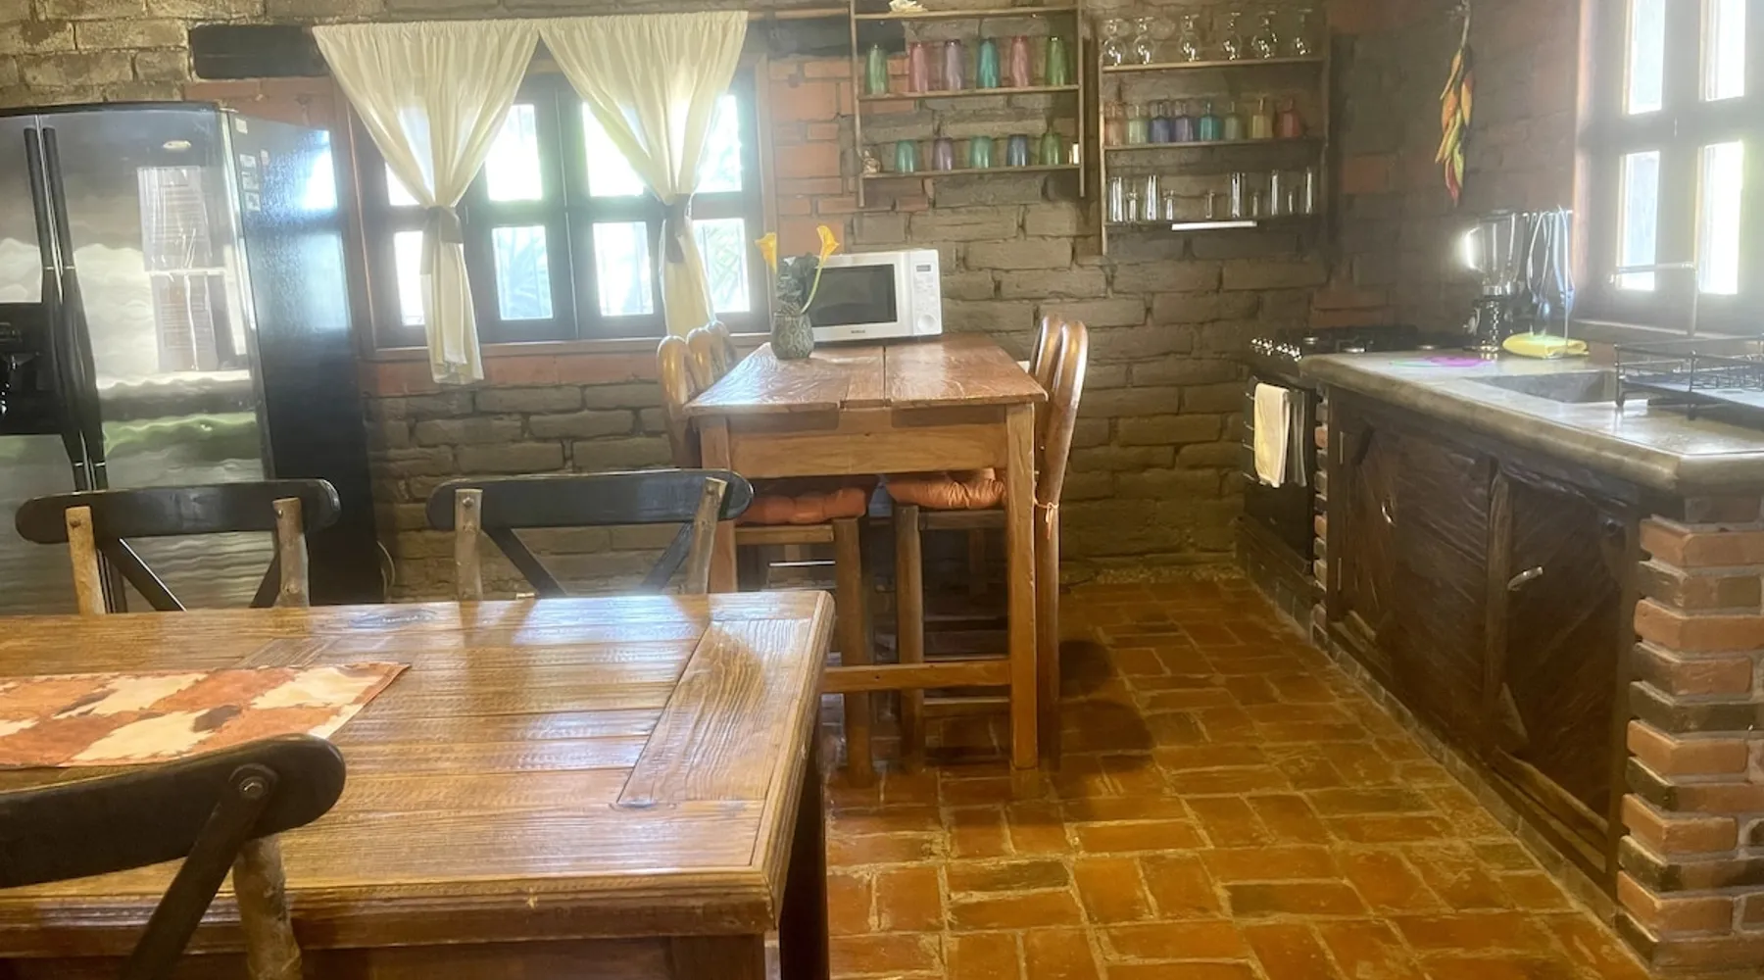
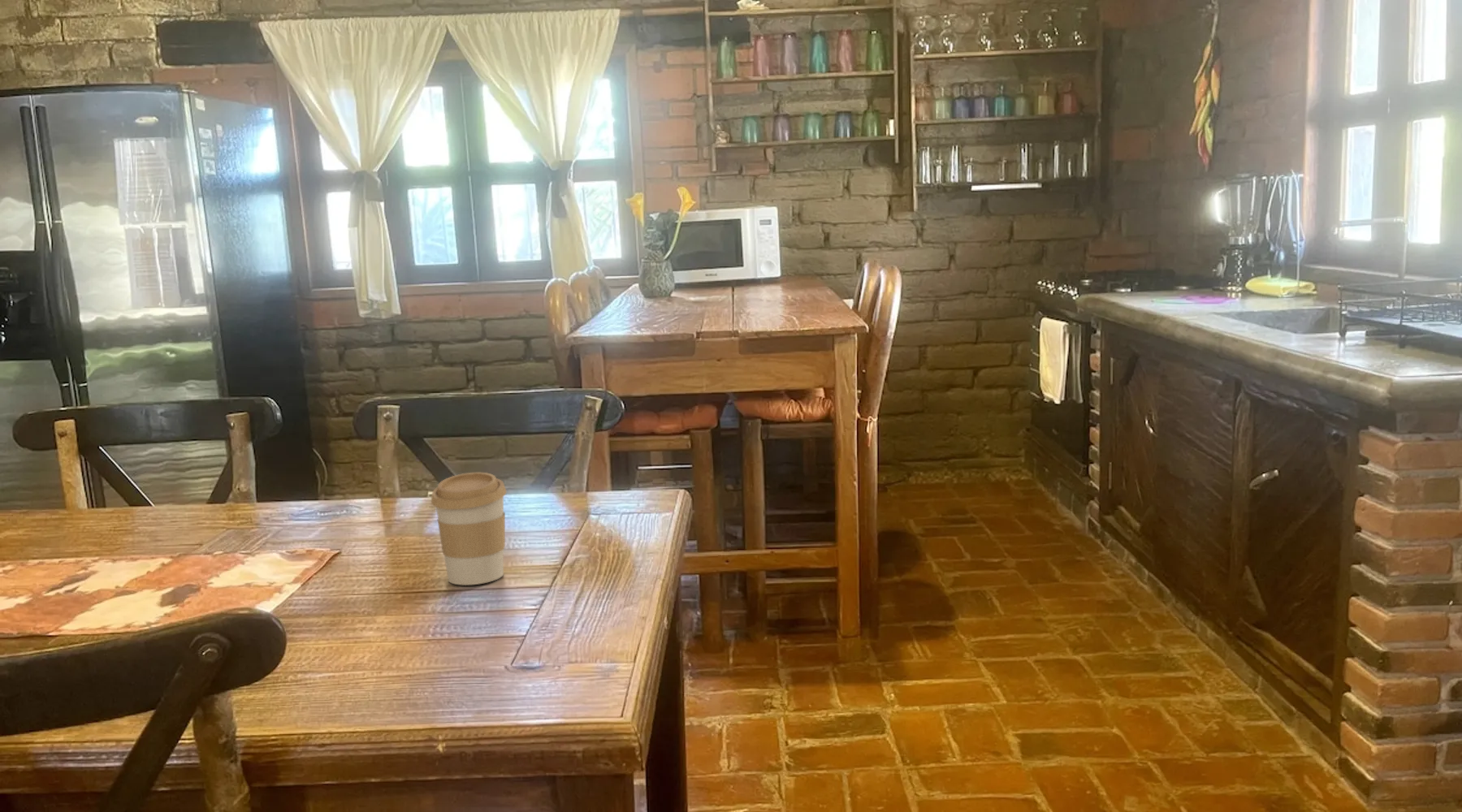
+ coffee cup (471, 527)
